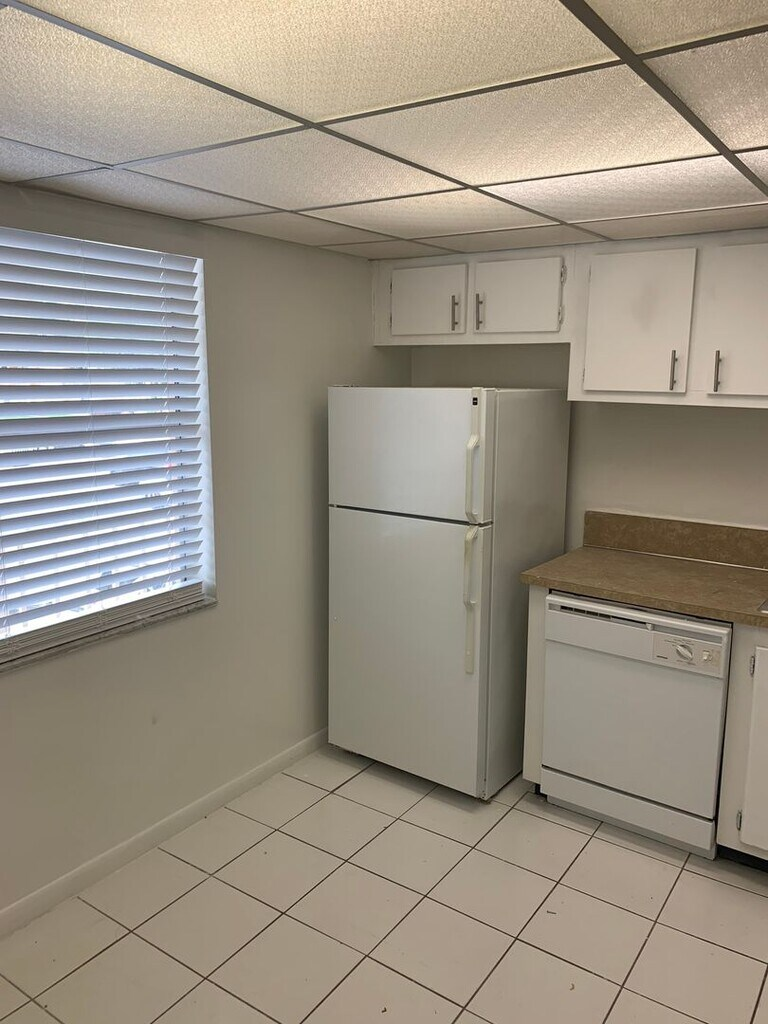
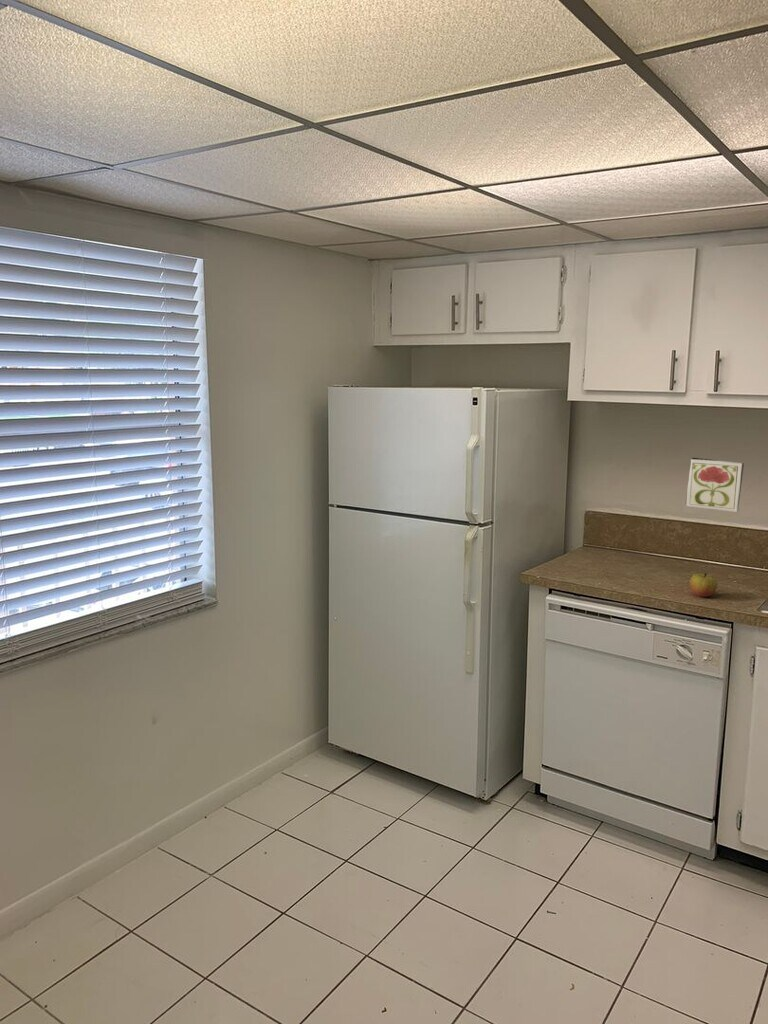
+ apple (703, 584)
+ decorative tile (714, 484)
